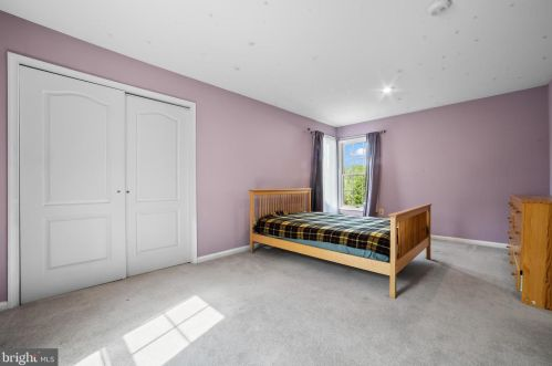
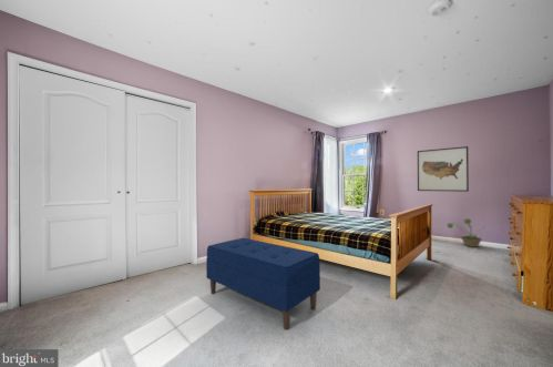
+ decorative plant (463, 228)
+ wall art (441, 170)
+ bench (259, 274)
